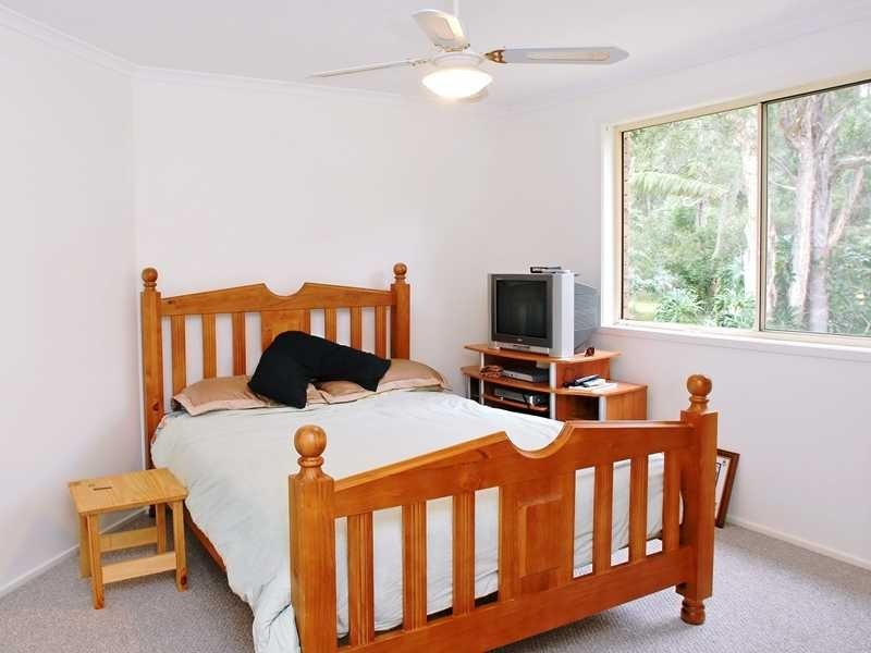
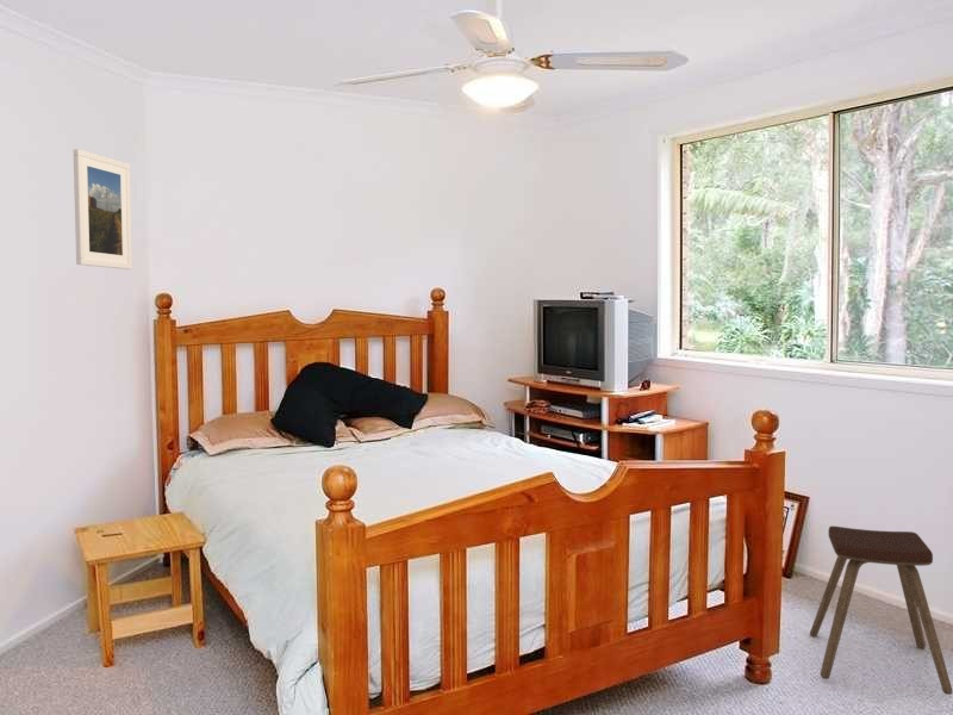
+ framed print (104, 212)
+ music stool (852, 592)
